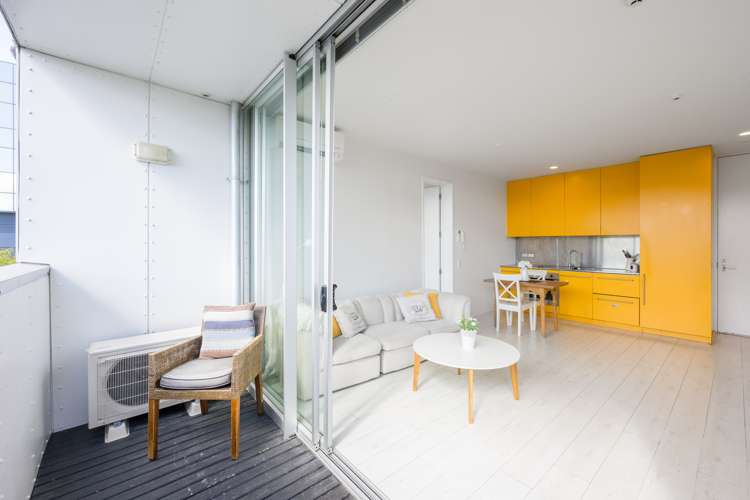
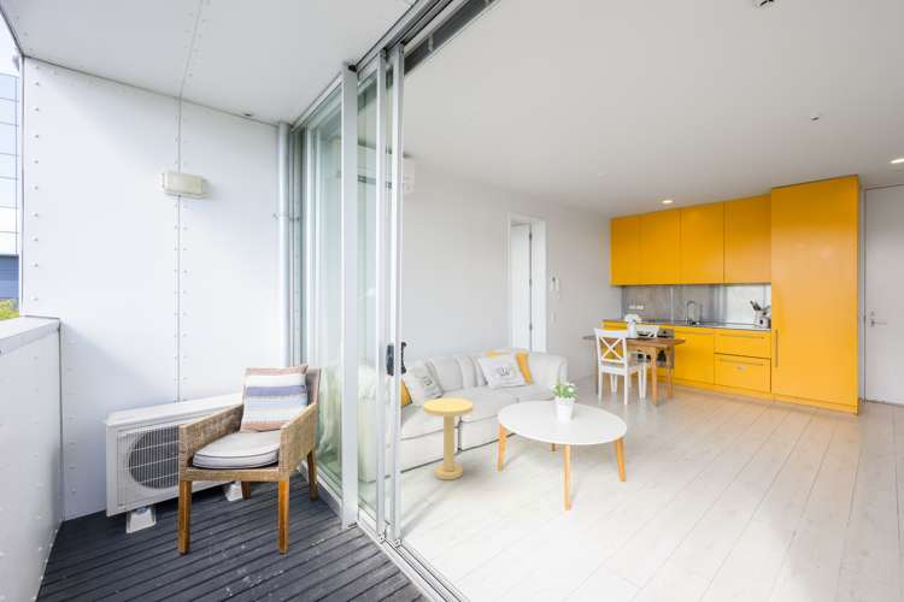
+ side table (447, 438)
